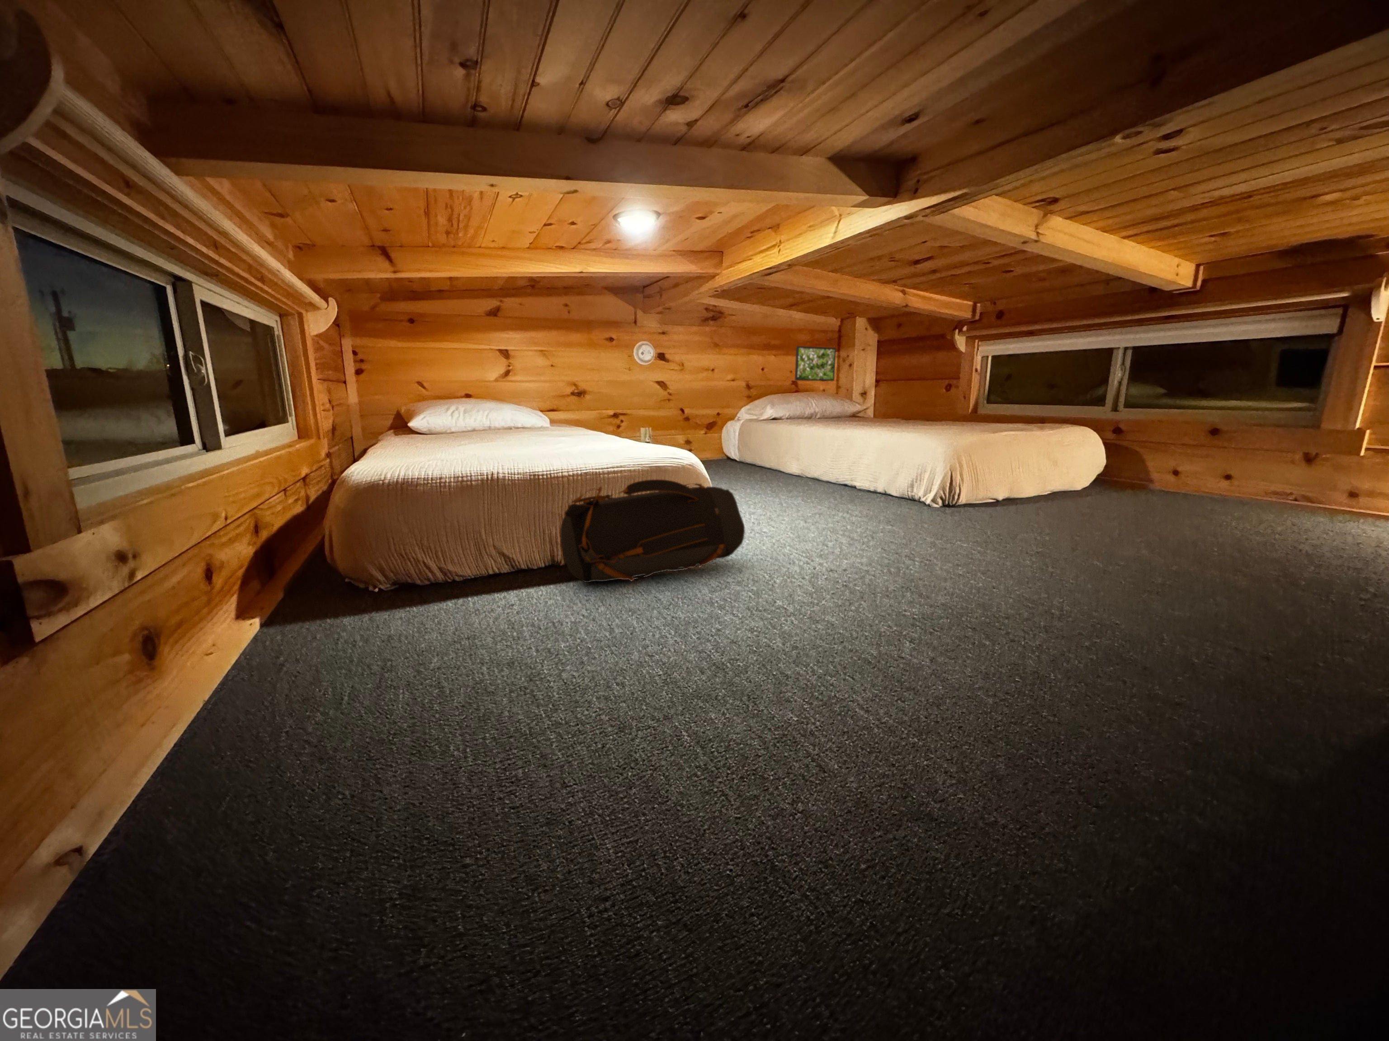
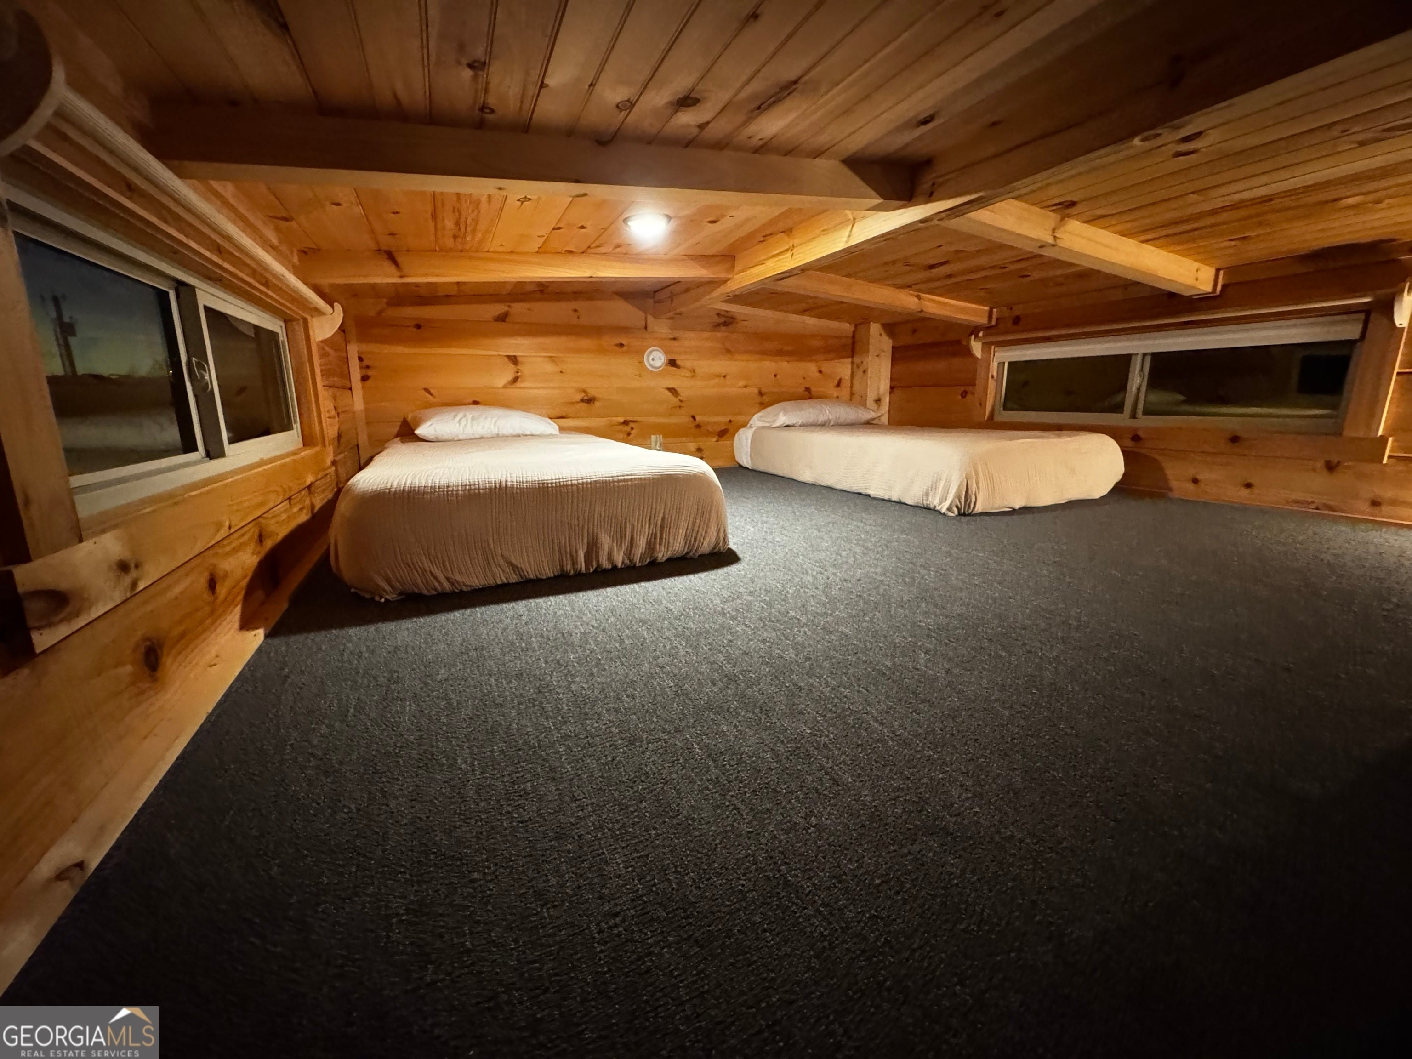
- backpack (656, 526)
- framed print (815, 364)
